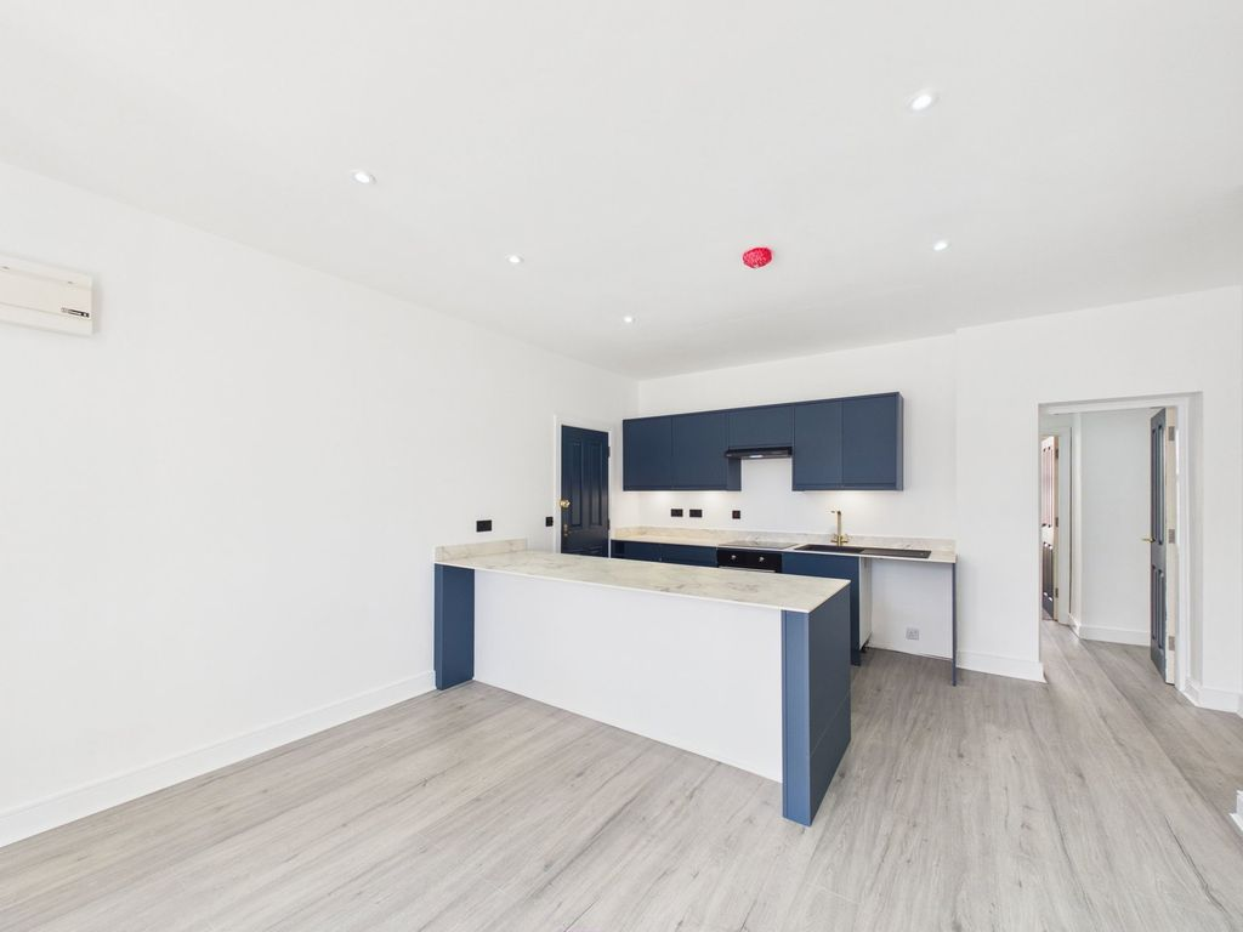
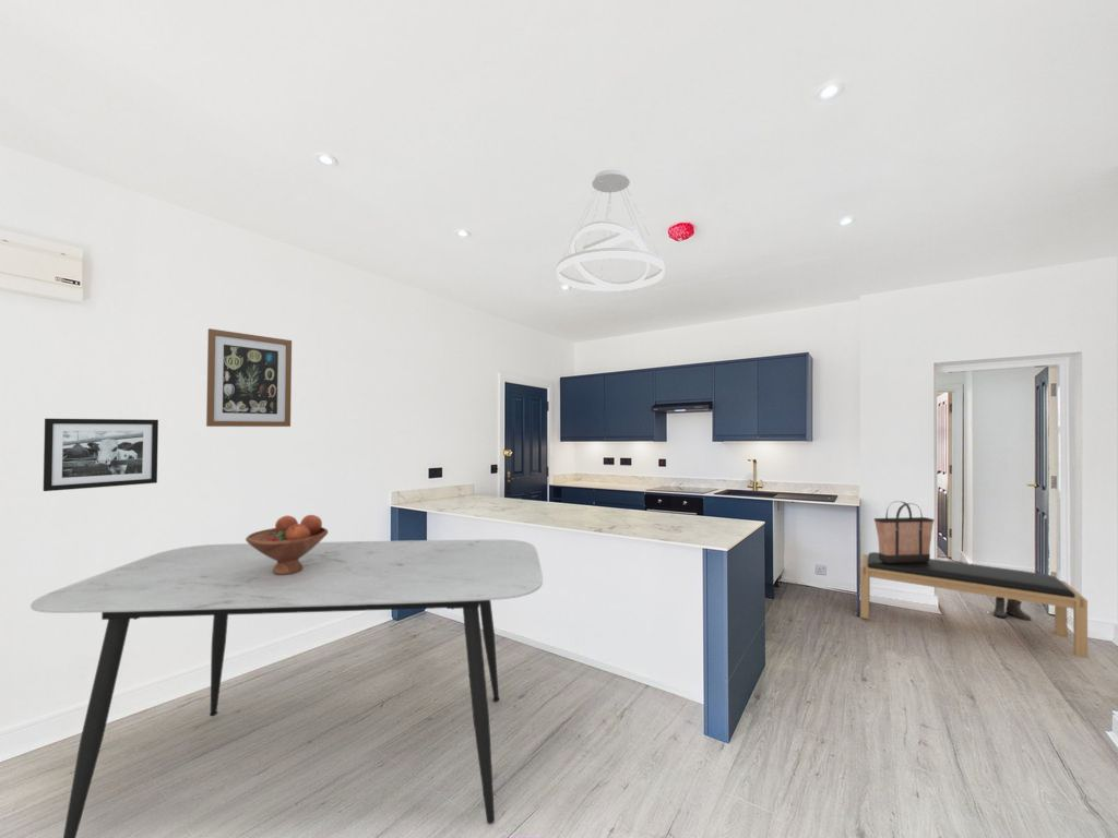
+ wall art (251, 380)
+ shopping bag (904, 531)
+ fruit bowl (288, 544)
+ bench (959, 590)
+ dining table (331, 611)
+ boots (1008, 608)
+ pendant light (610, 229)
+ picture frame (104, 453)
